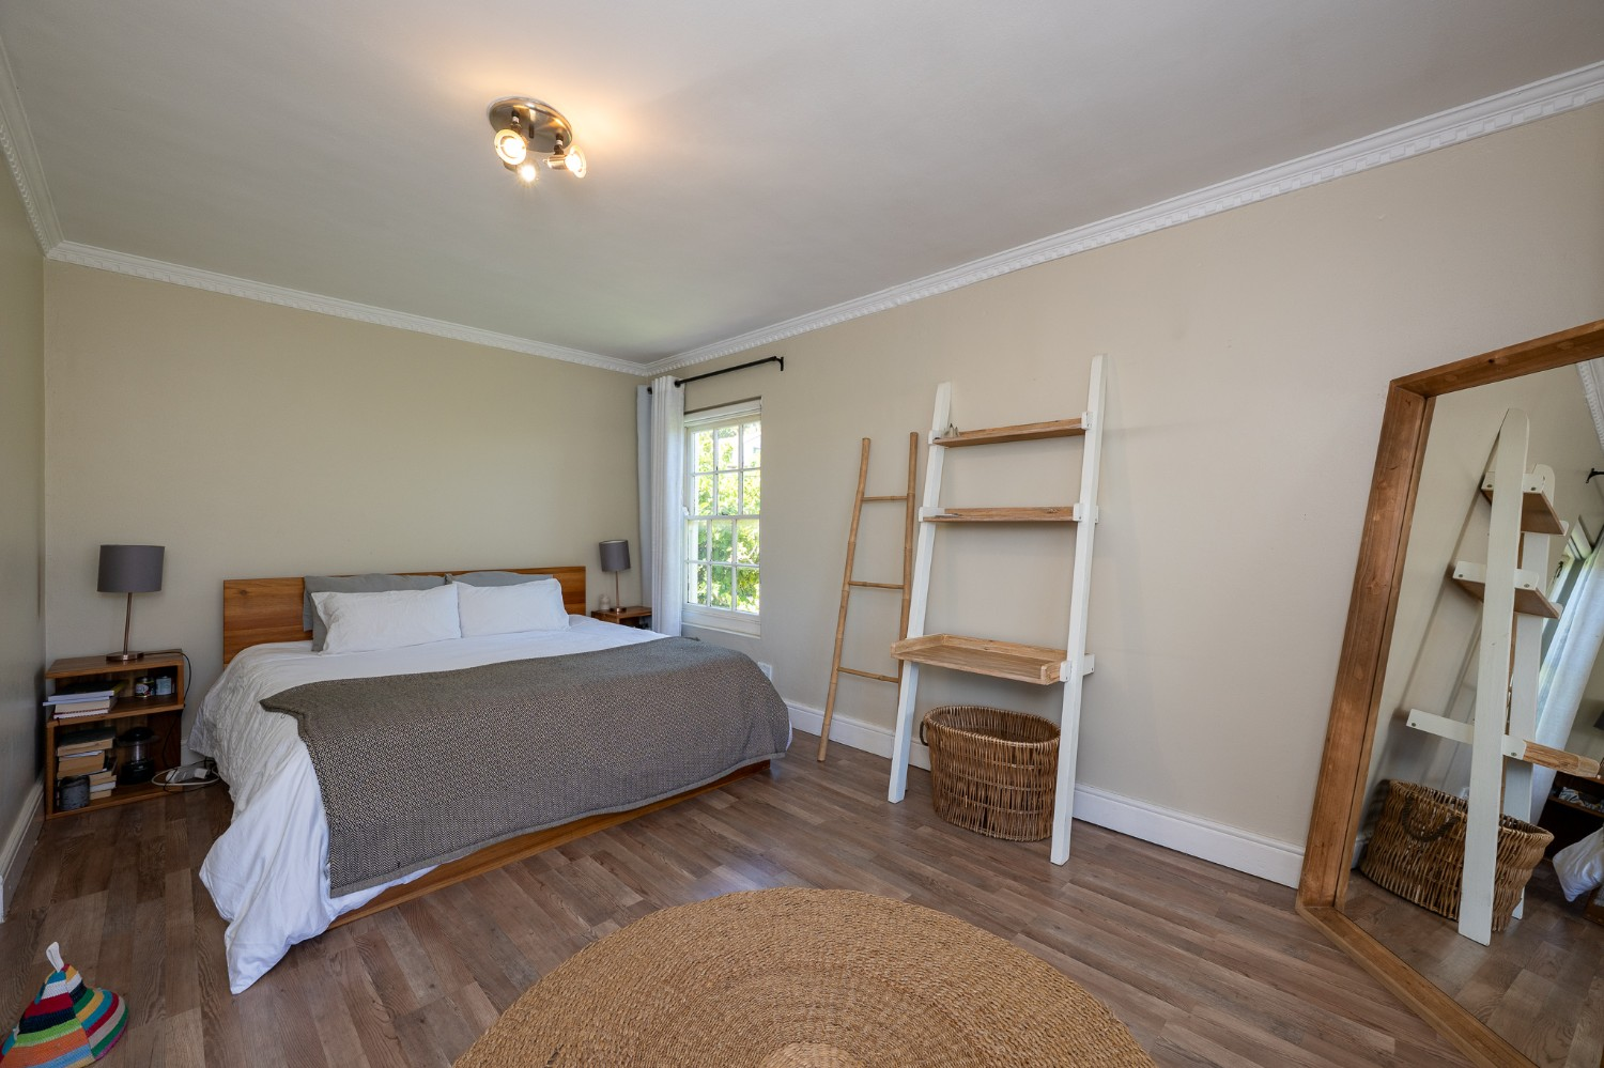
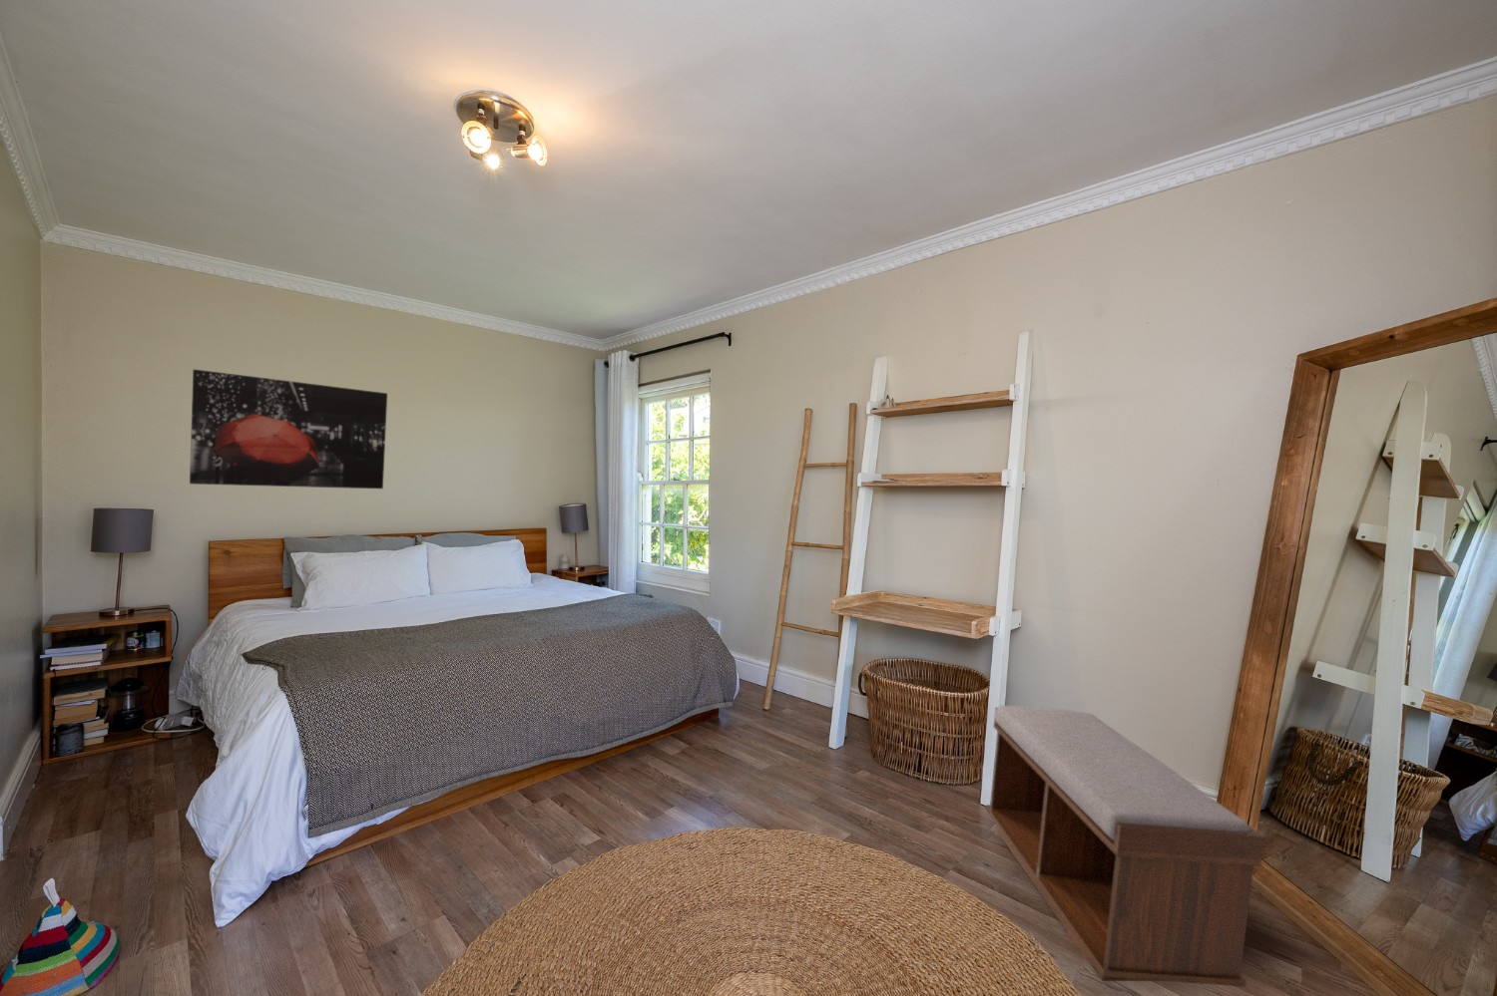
+ bench (1093, 824)
+ wall art (297, 434)
